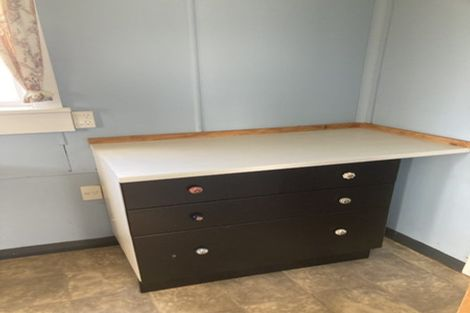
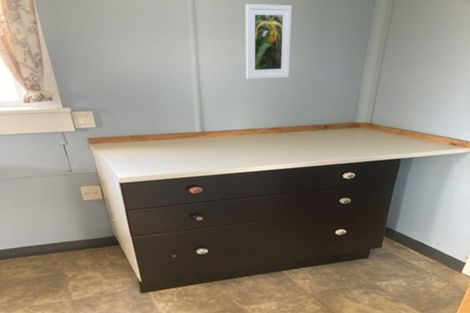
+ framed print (268, 42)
